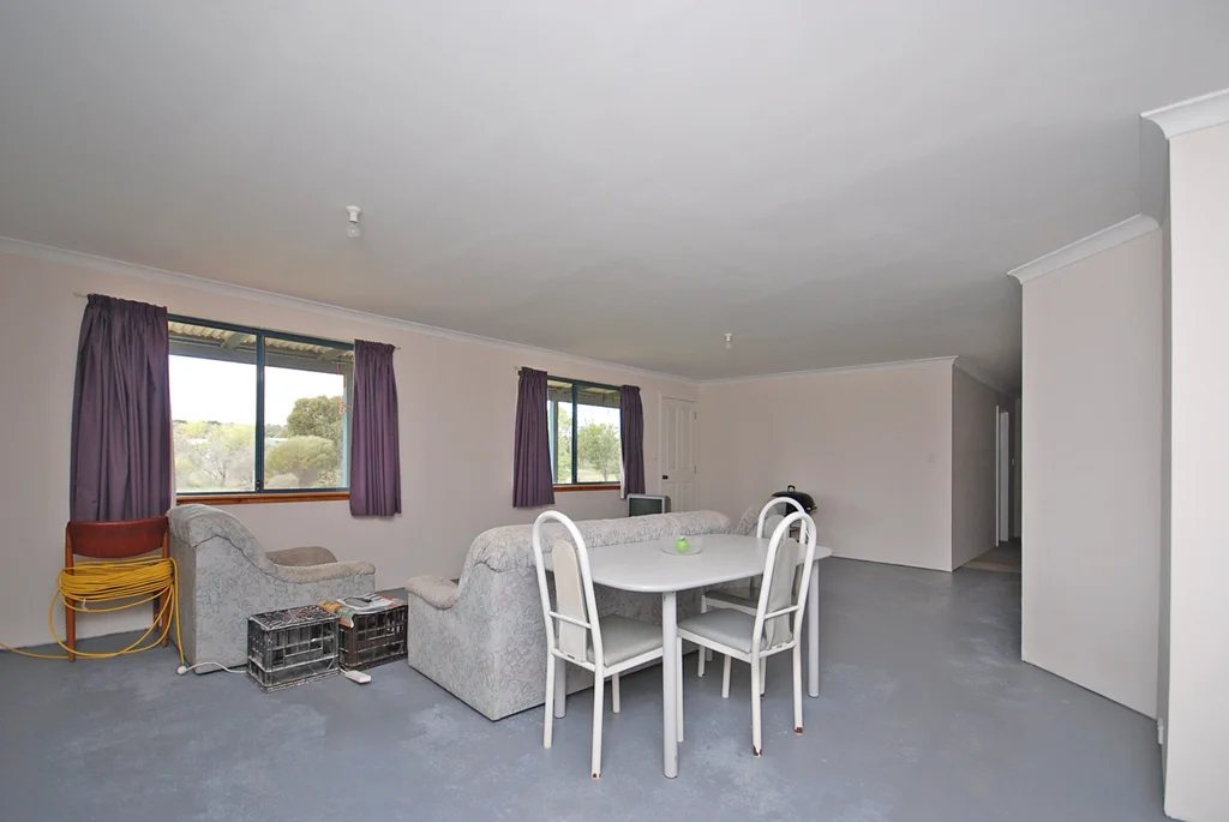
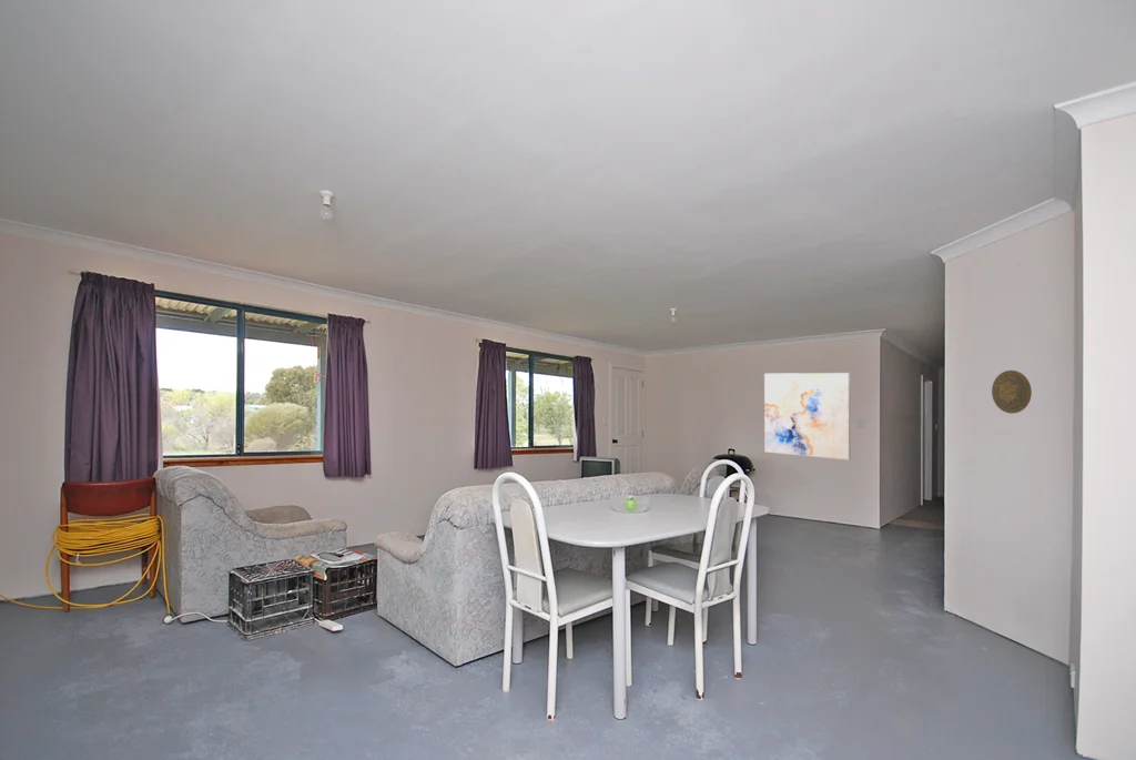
+ decorative plate (1008, 392)
+ wall art (805, 414)
